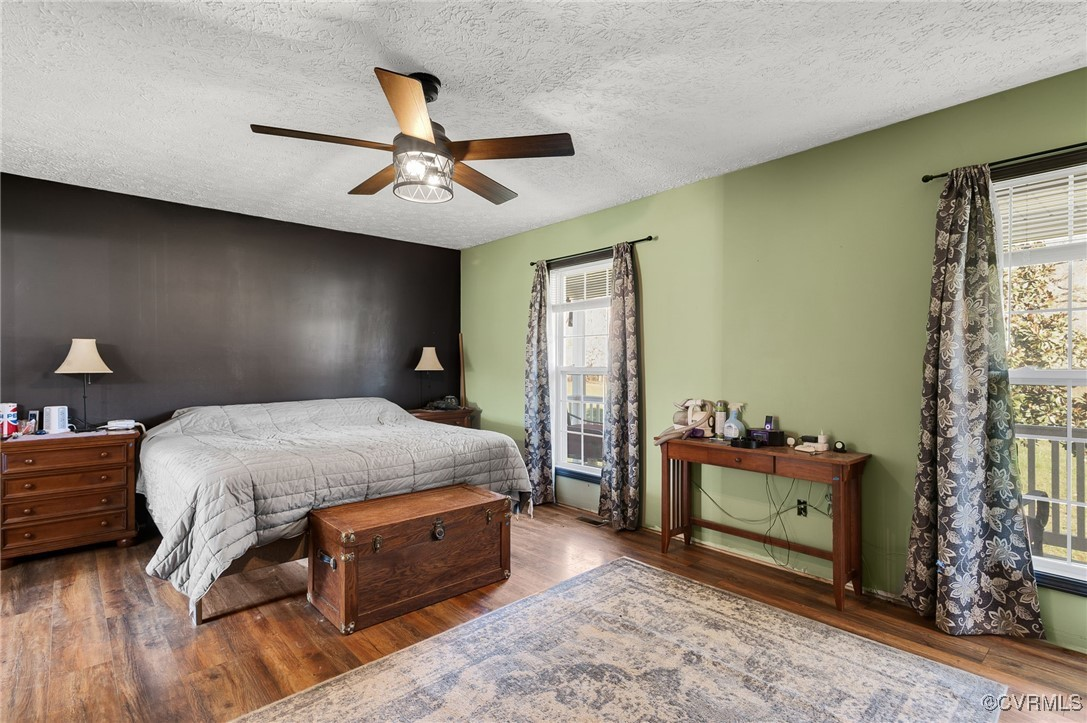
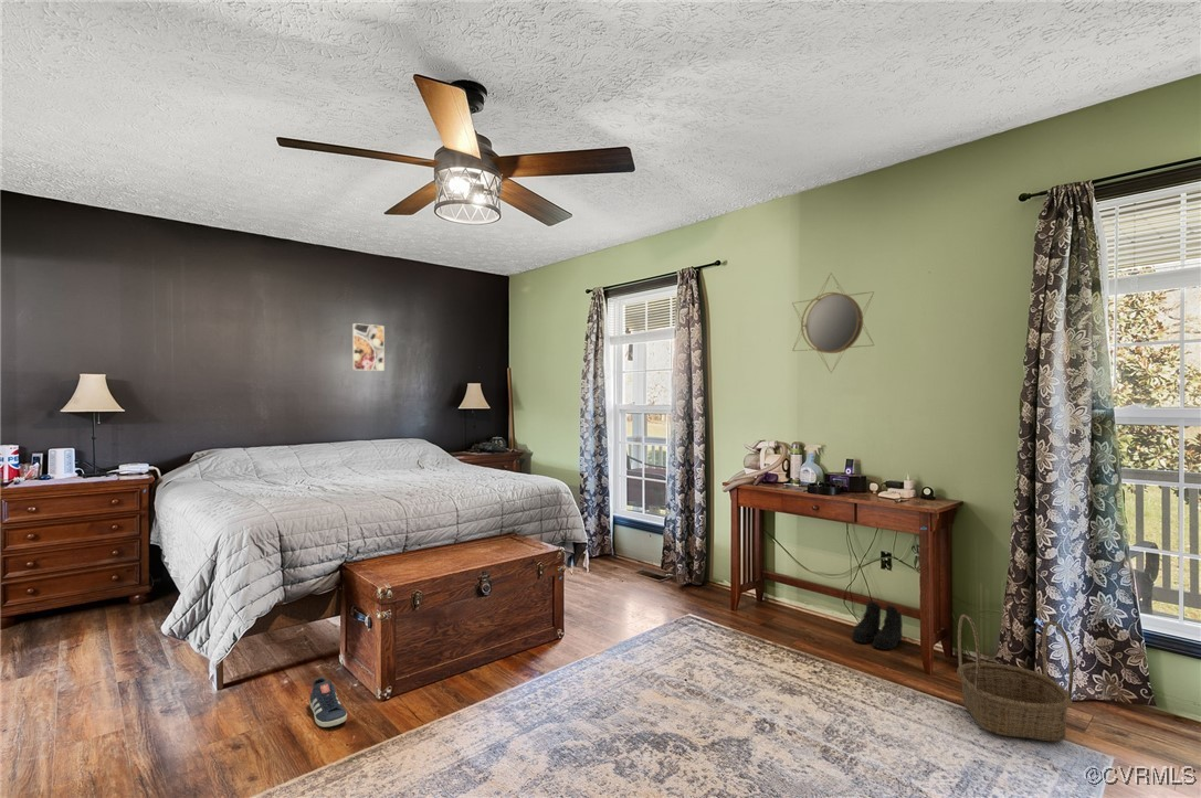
+ basket (1011, 671)
+ boots (877, 623)
+ home mirror (831, 322)
+ sneaker (326, 700)
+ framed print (368, 347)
